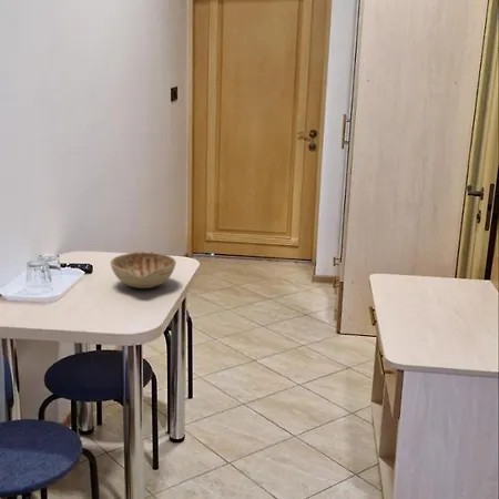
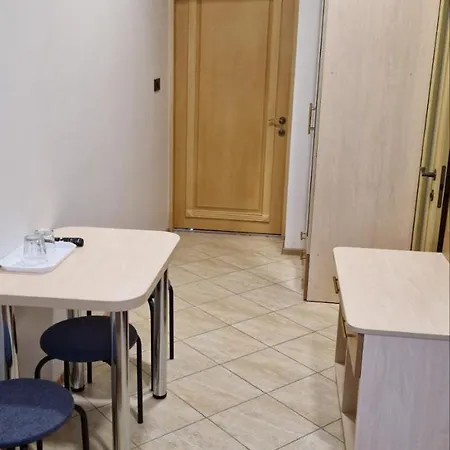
- decorative bowl (143, 272)
